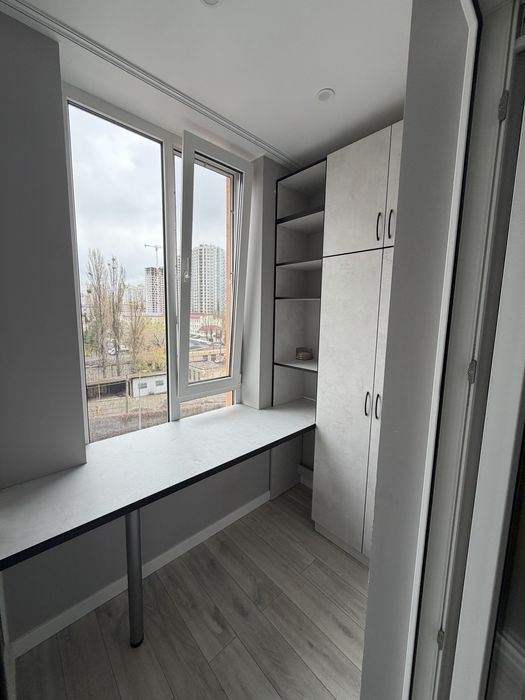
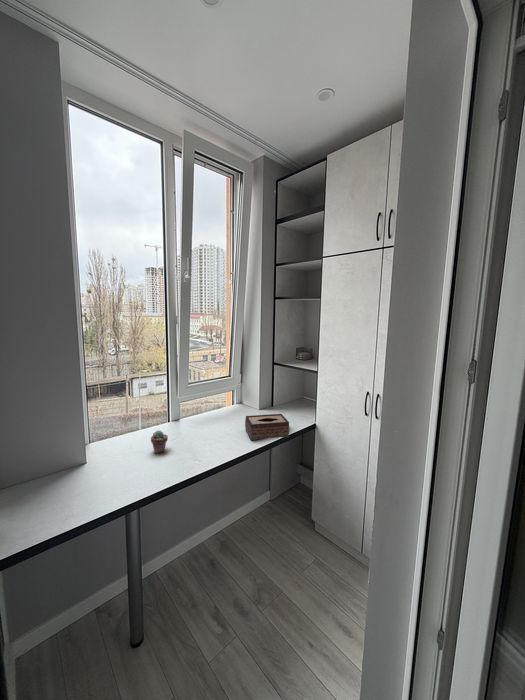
+ potted succulent (159, 440)
+ tissue box (266, 426)
